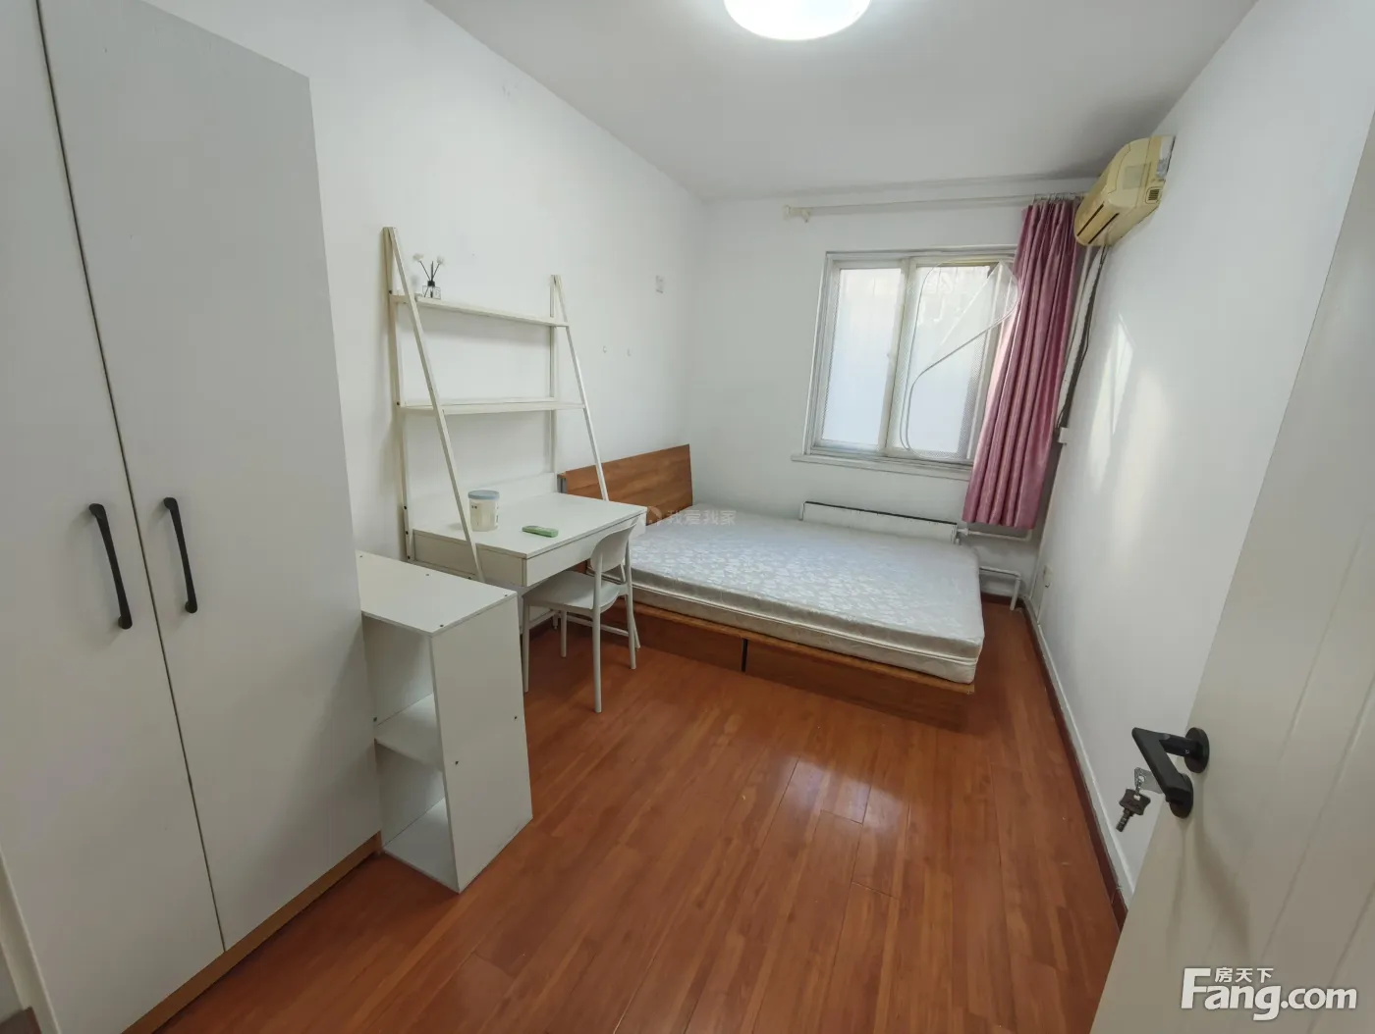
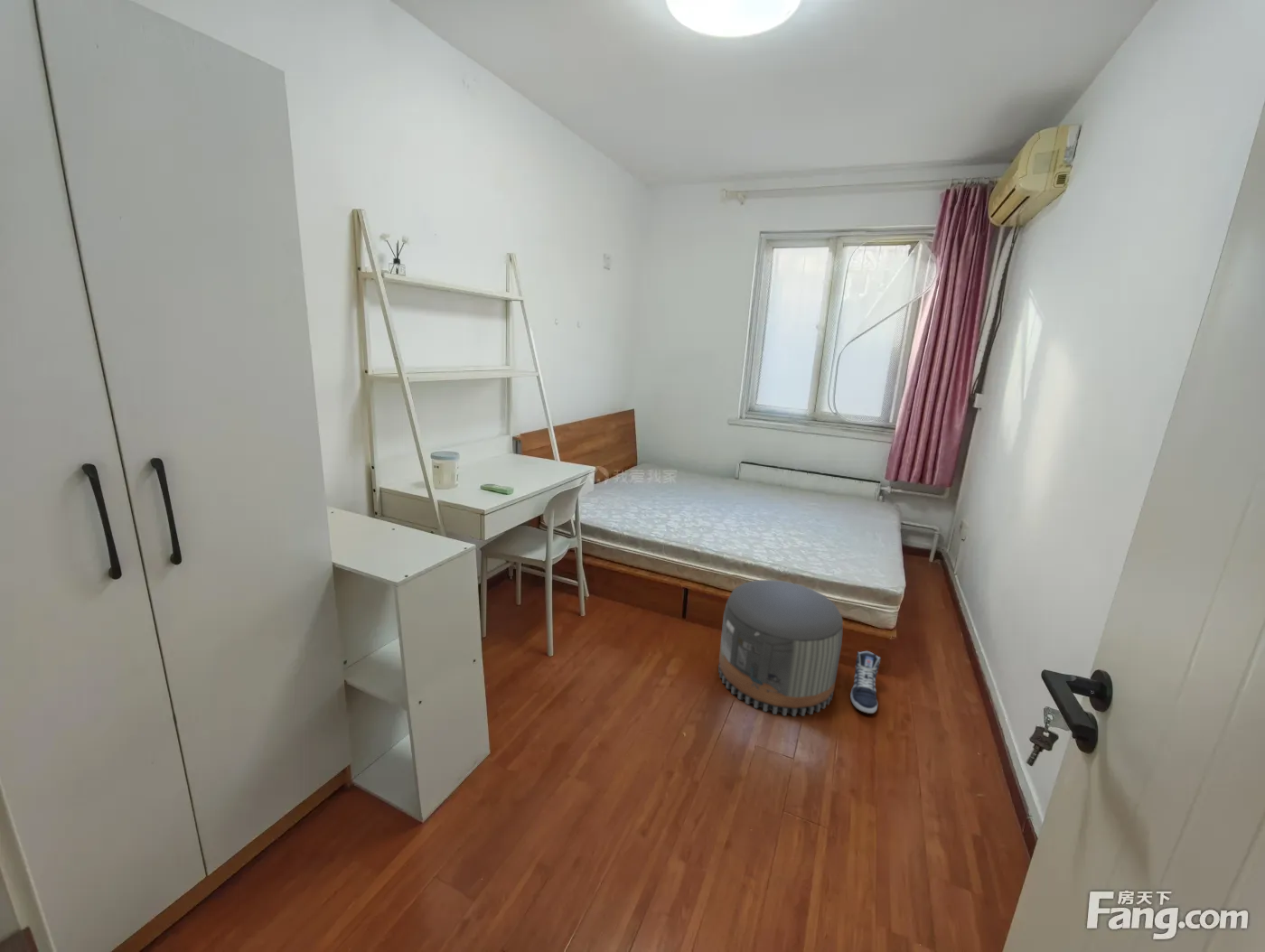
+ sneaker (866, 678)
+ pouf (779, 637)
